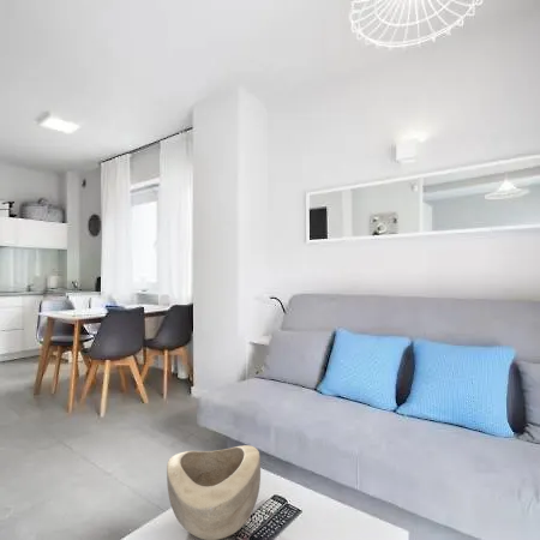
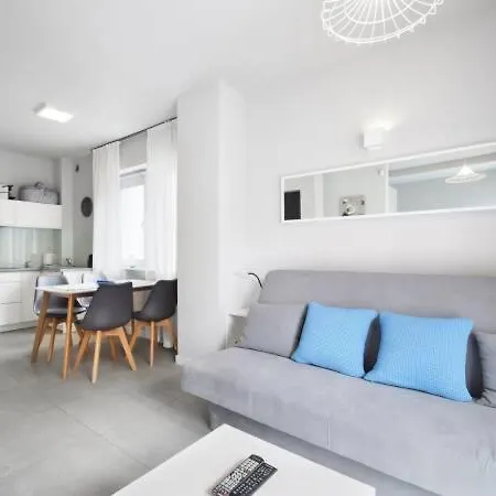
- decorative bowl (215, 490)
